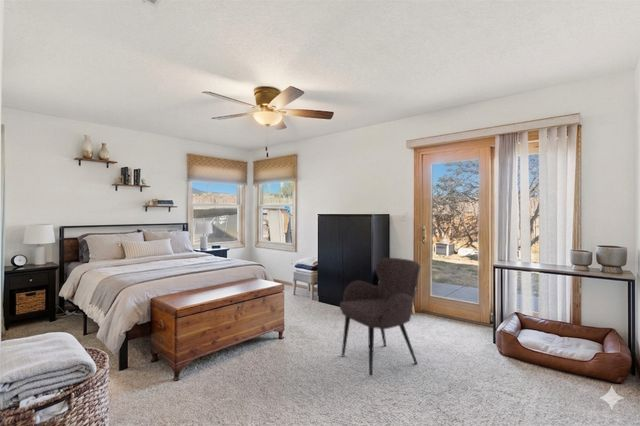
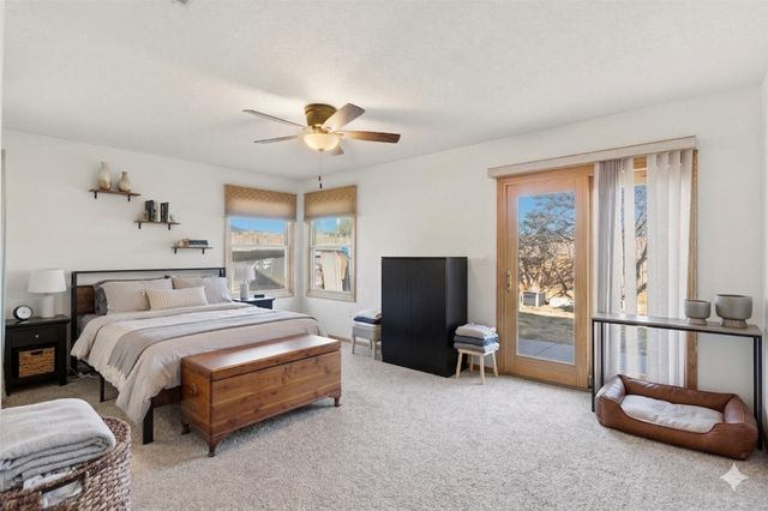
- armchair (382, 310)
